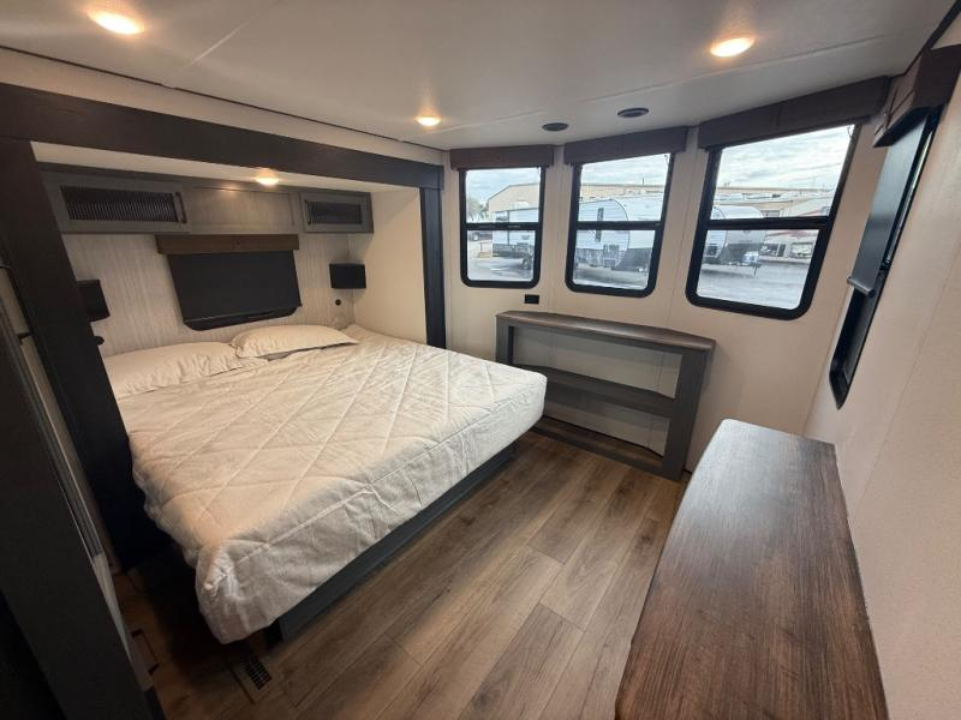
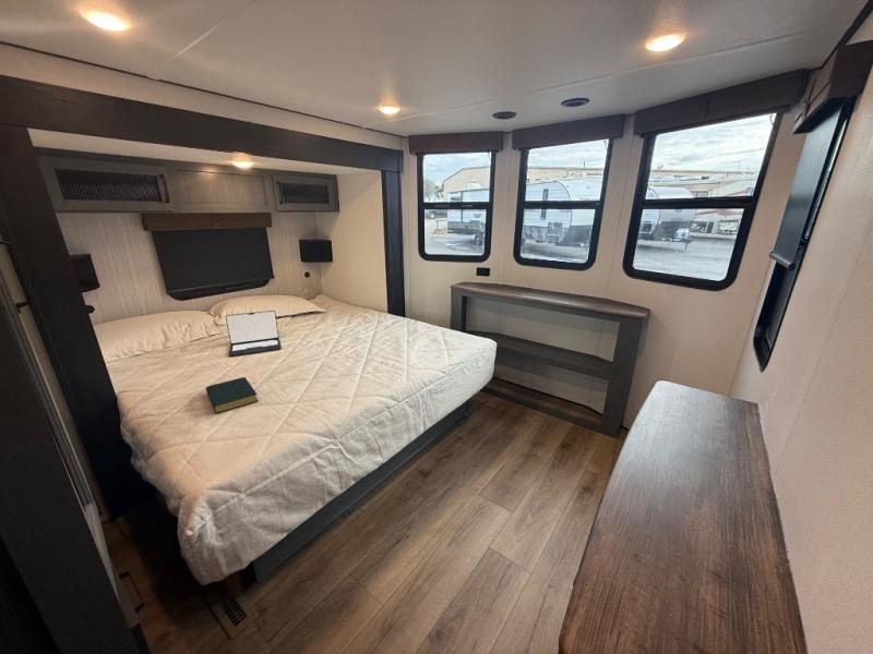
+ hardback book (231, 393)
+ laptop (253, 332)
